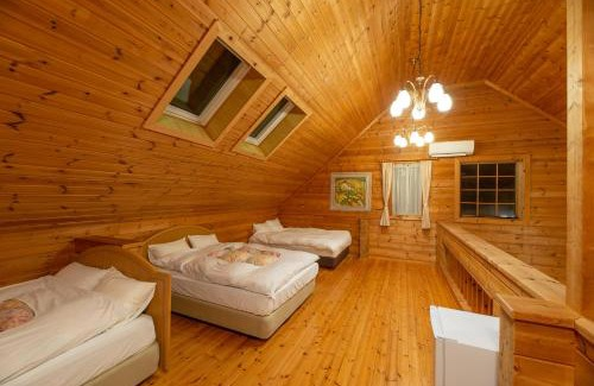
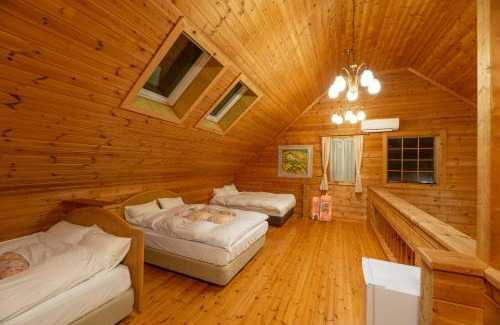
+ suitcase (322, 206)
